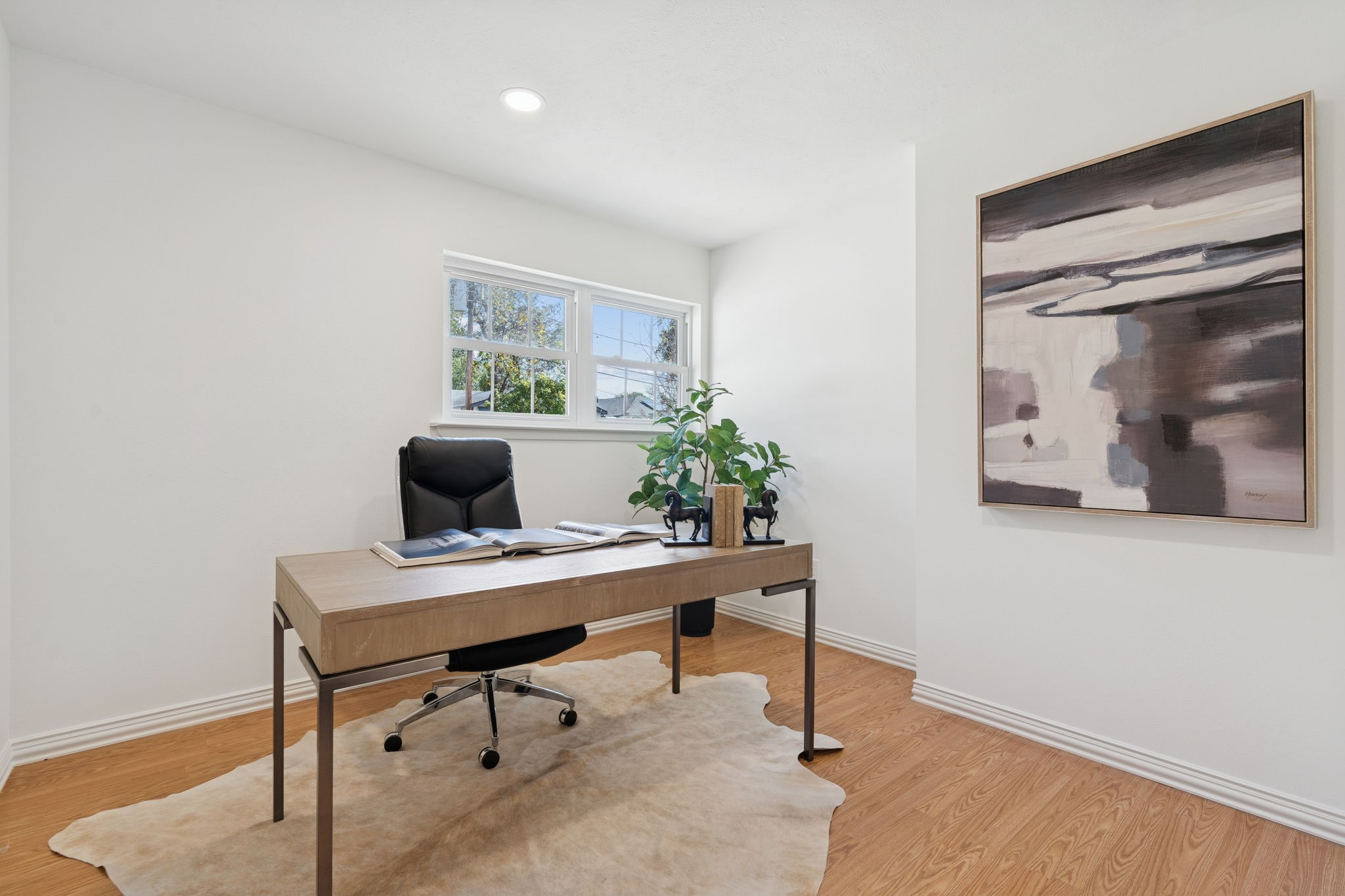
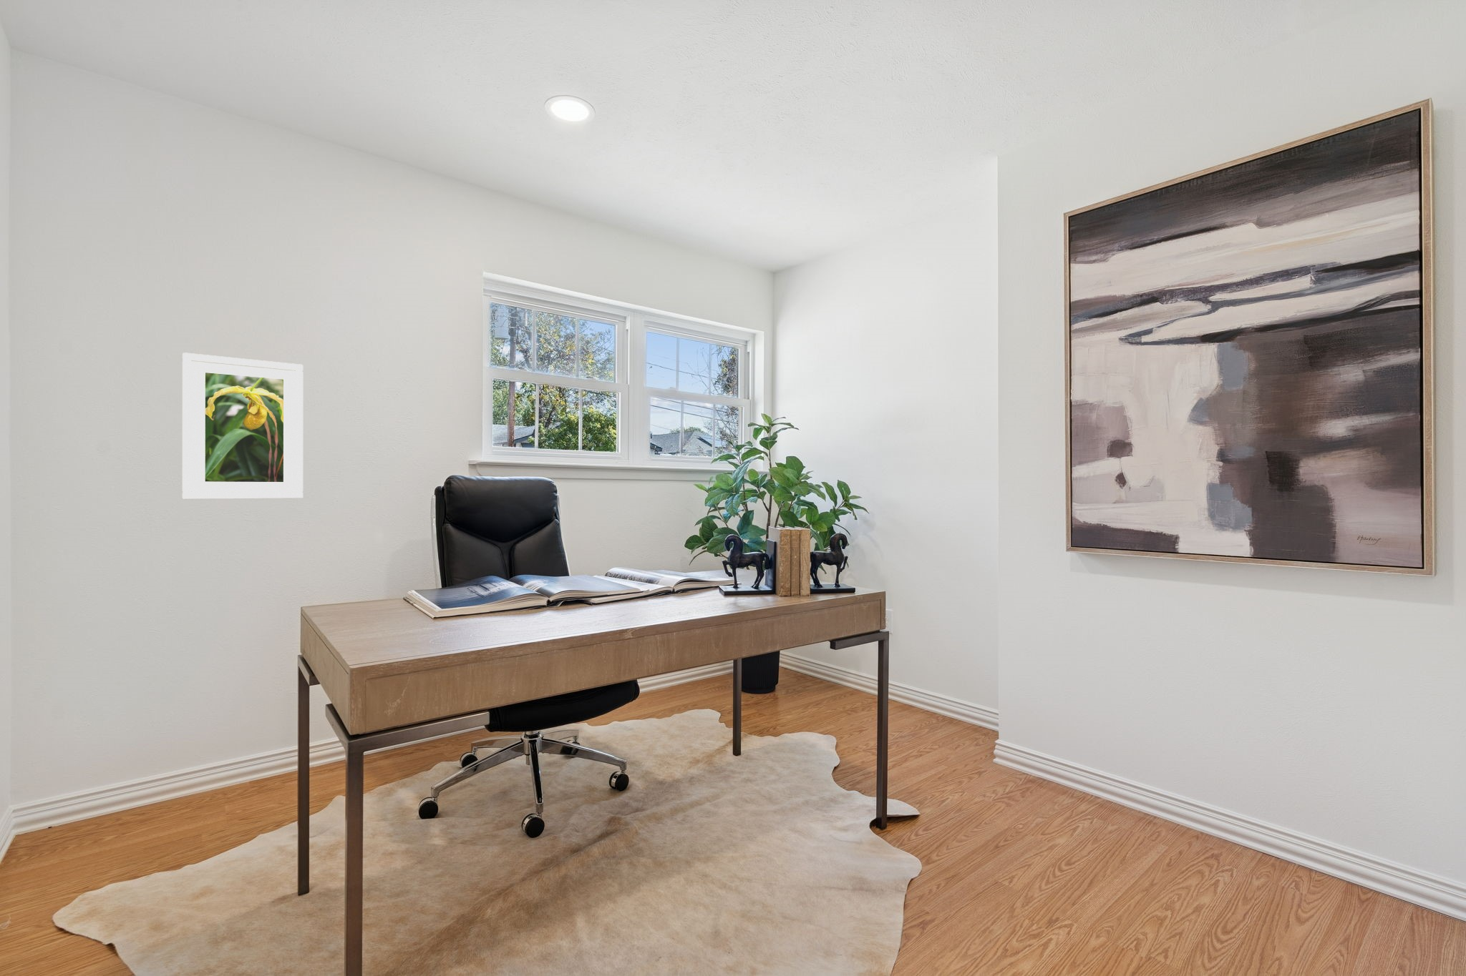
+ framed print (245, 428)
